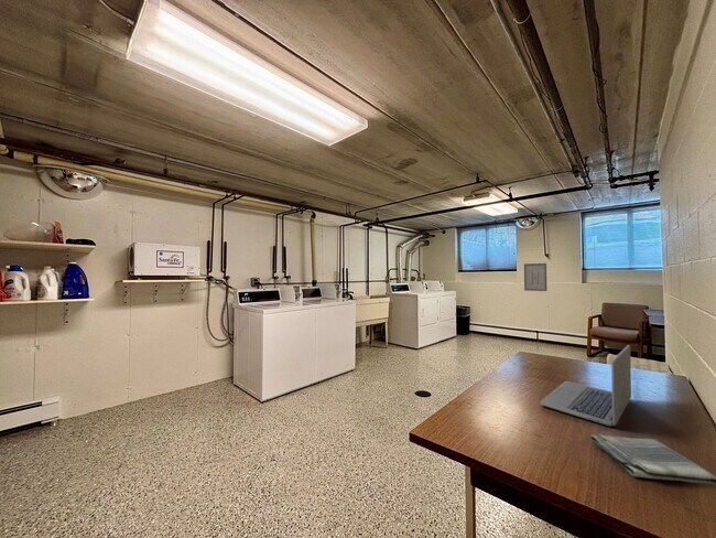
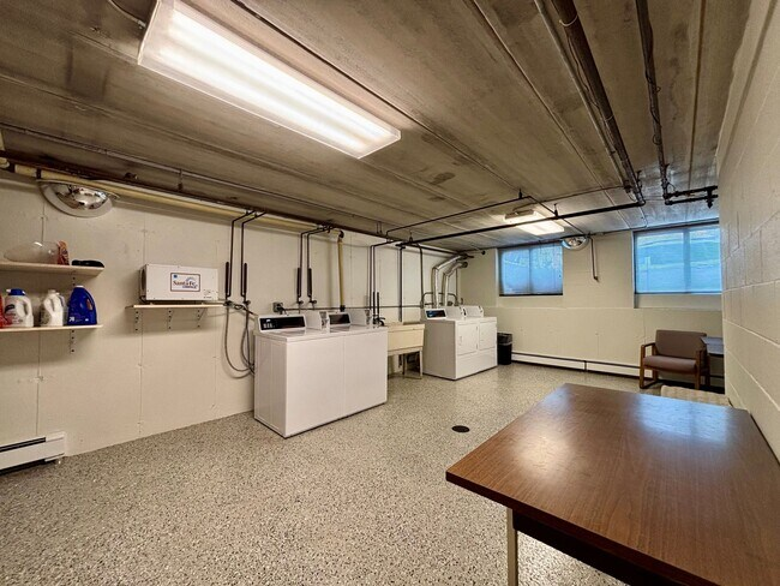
- laptop (584, 385)
- dish towel (646, 454)
- wall art (534, 277)
